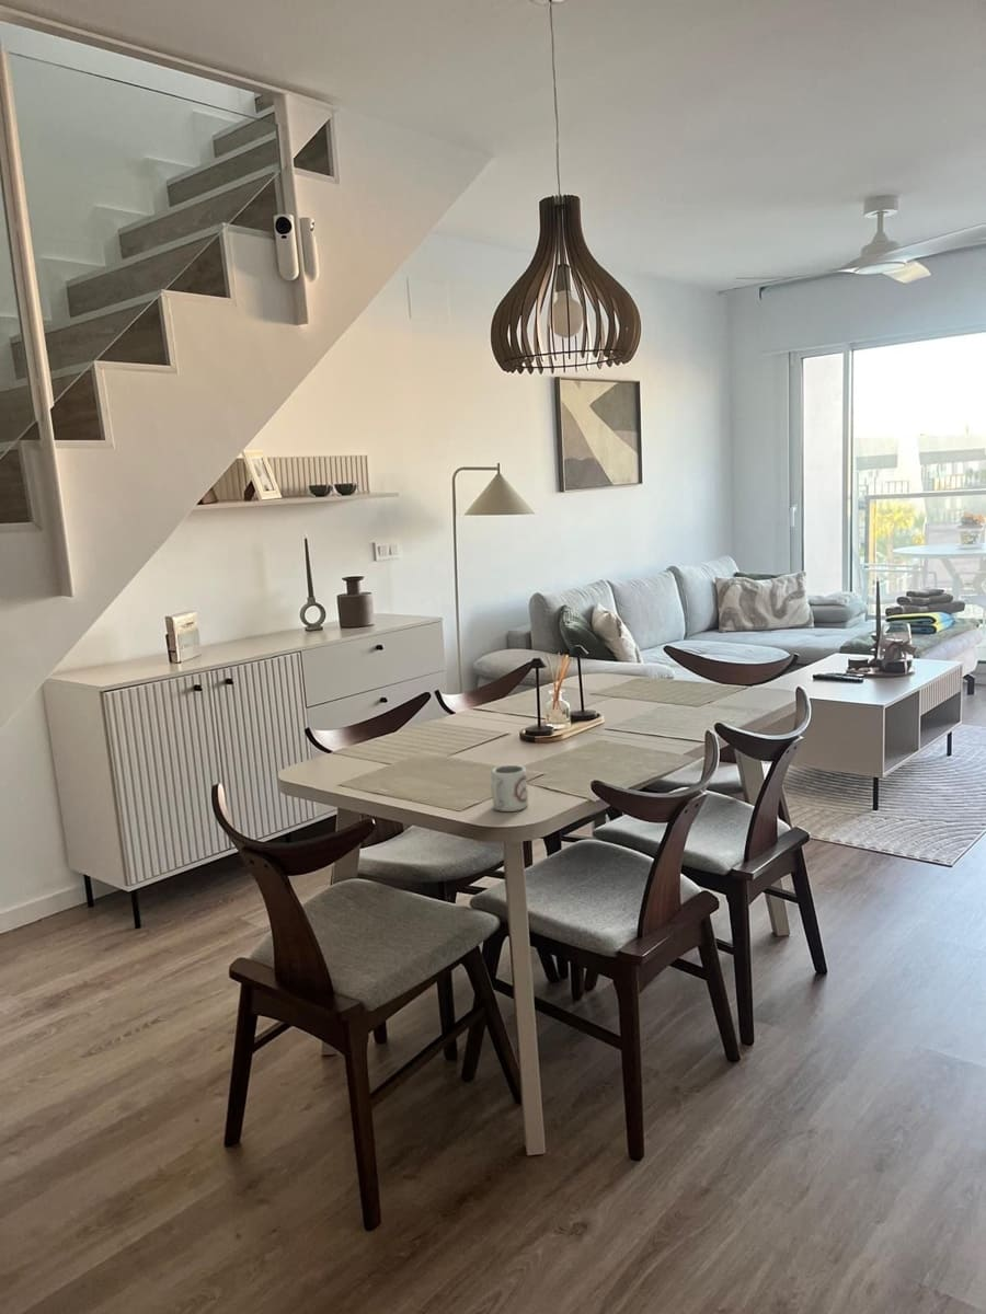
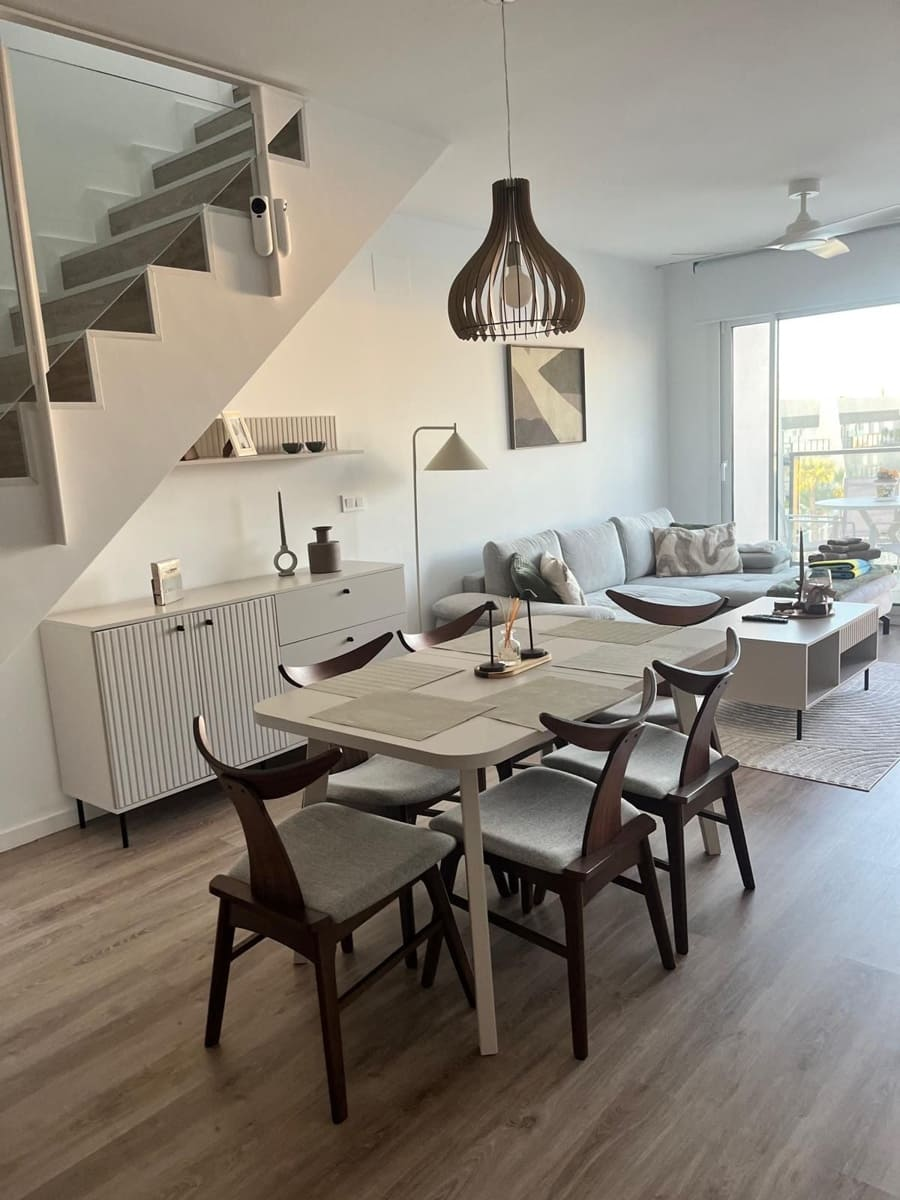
- cup (506, 789)
